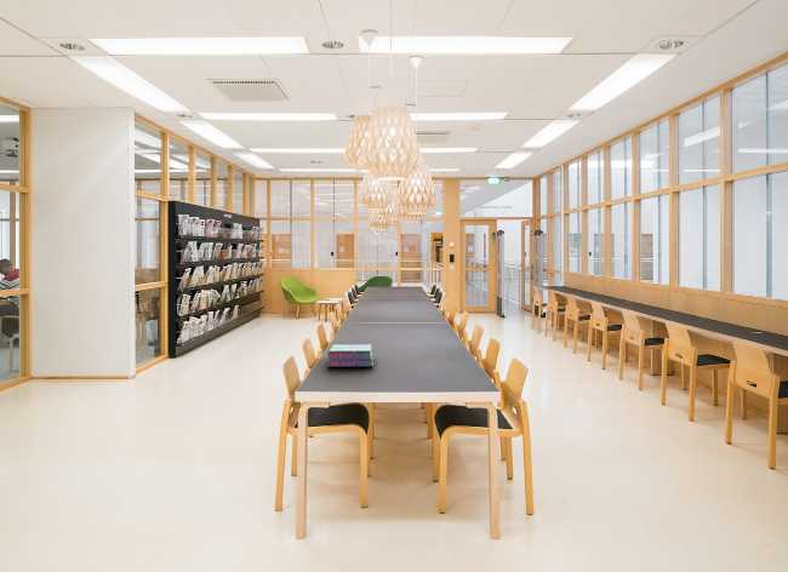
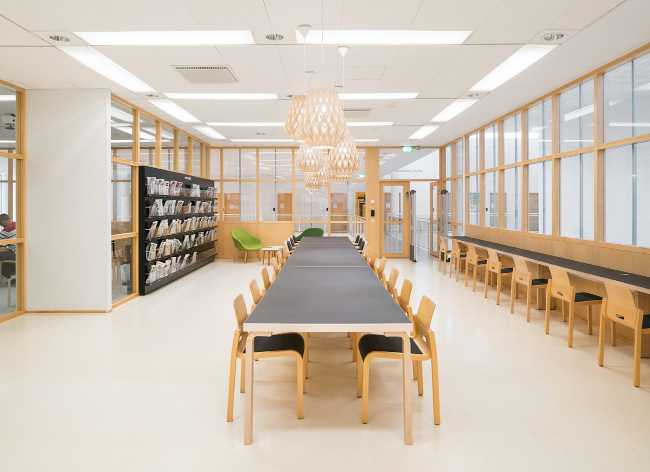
- stack of books (350, 354)
